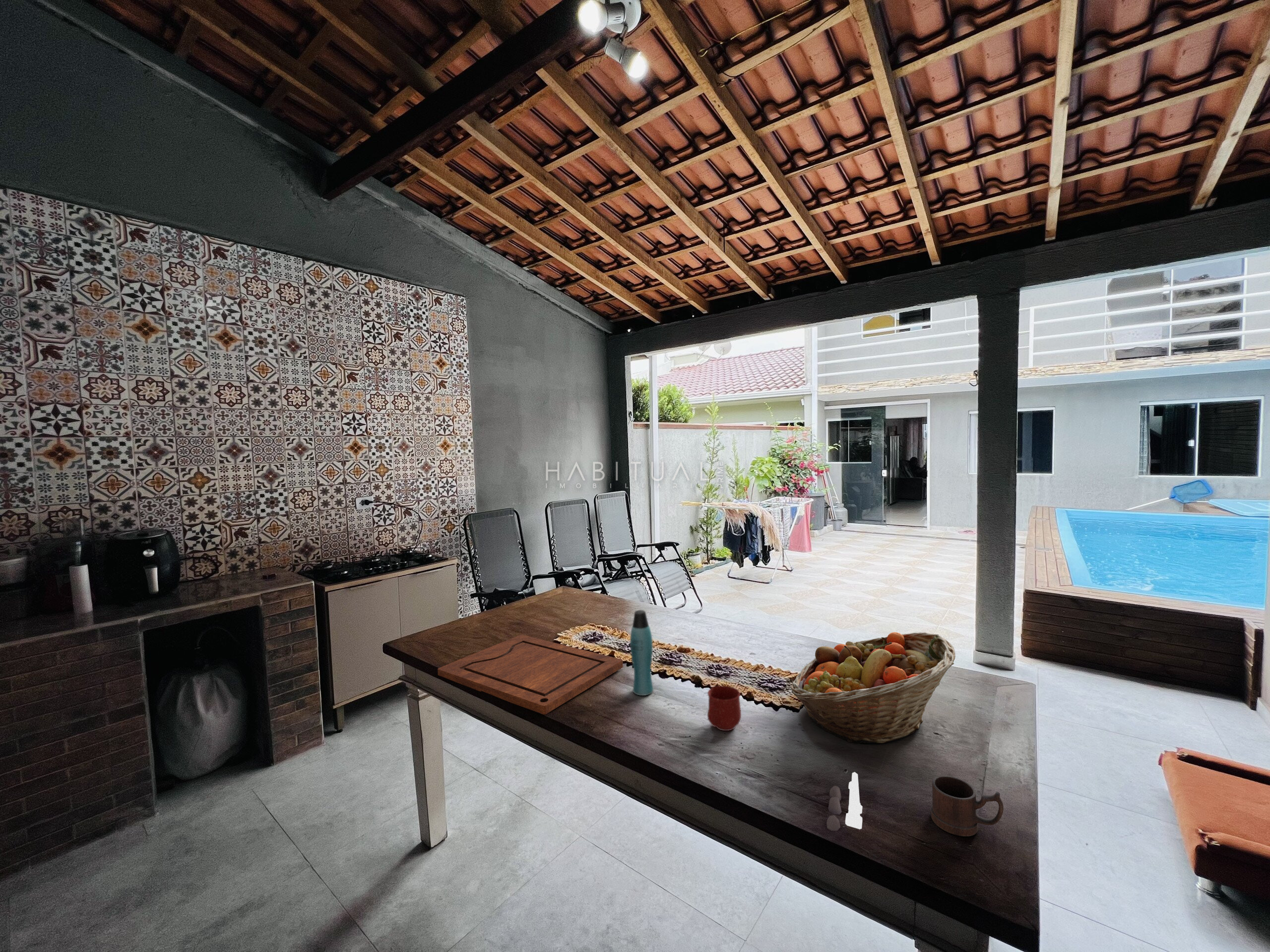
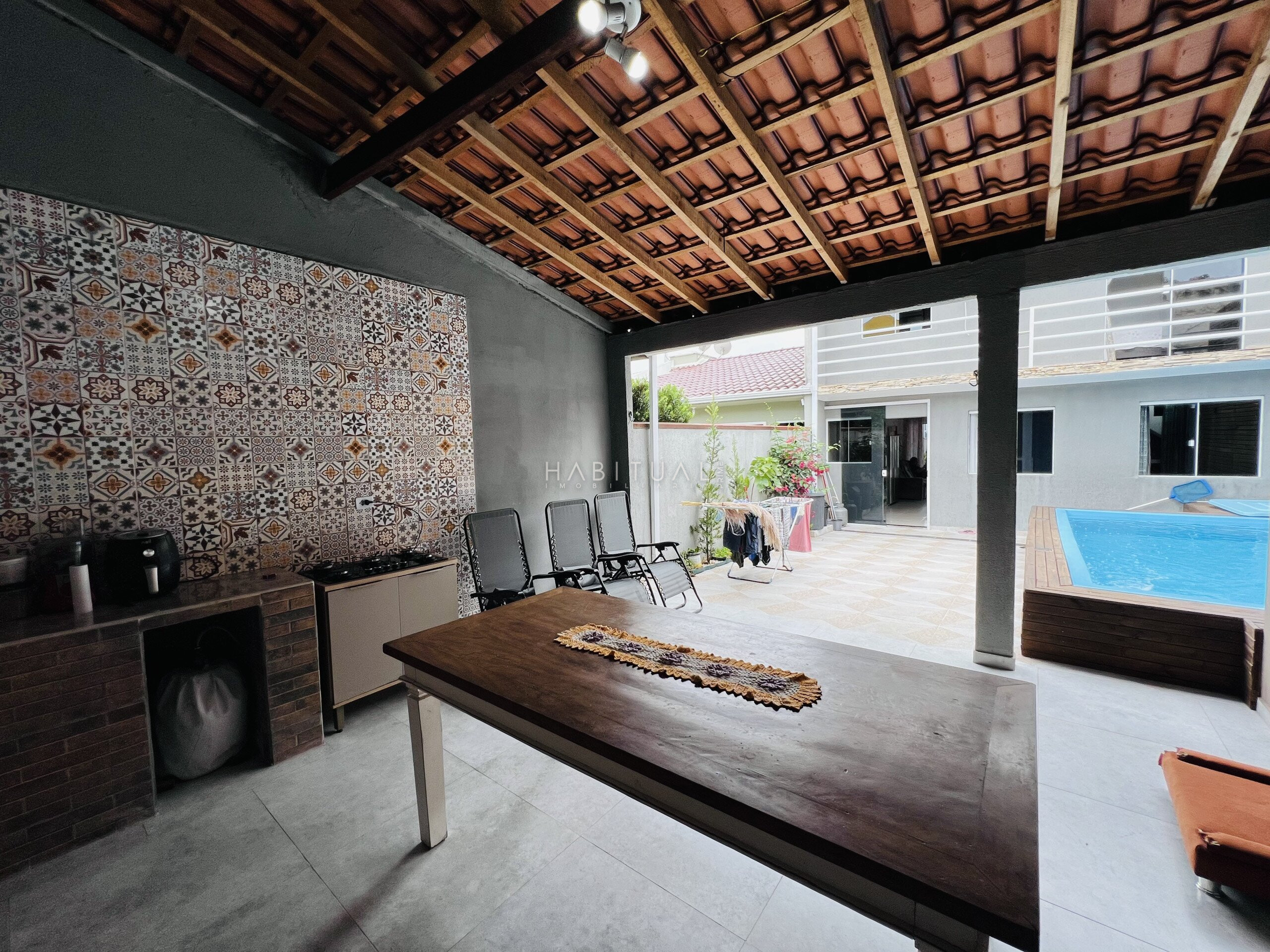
- bottle (641, 652)
- mug (721, 712)
- salt and pepper shaker set (841, 796)
- fruit basket (871, 677)
- cutting board (531, 668)
- mug (966, 804)
